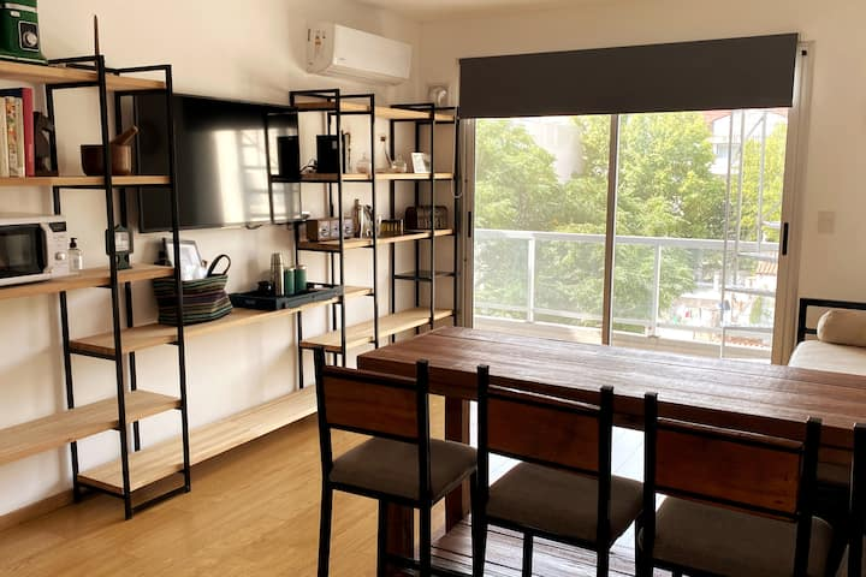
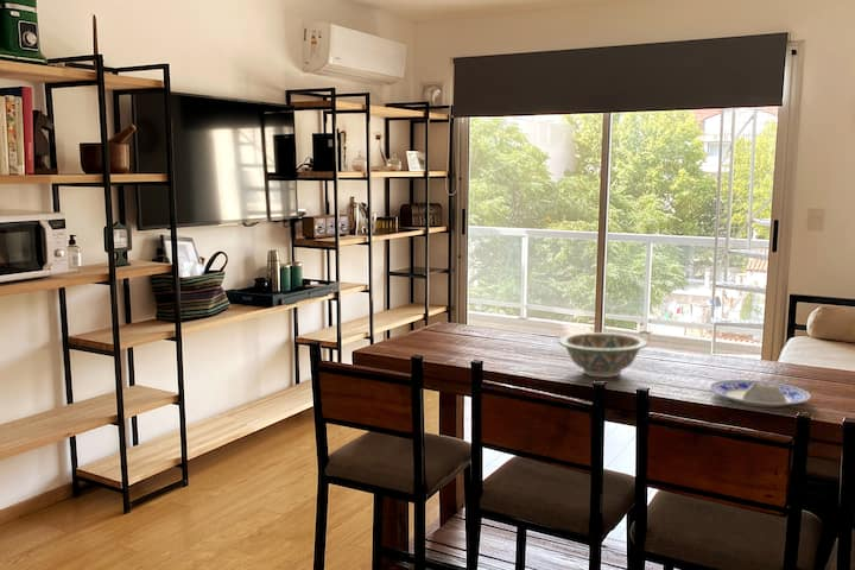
+ plate (758, 391)
+ decorative bowl (601, 356)
